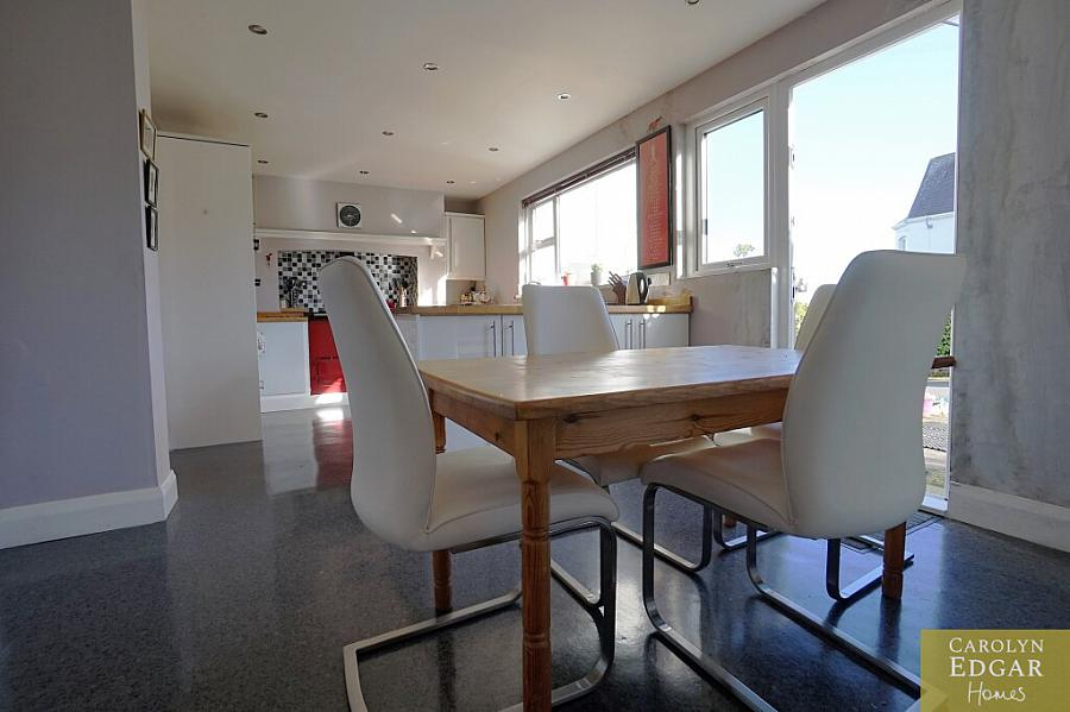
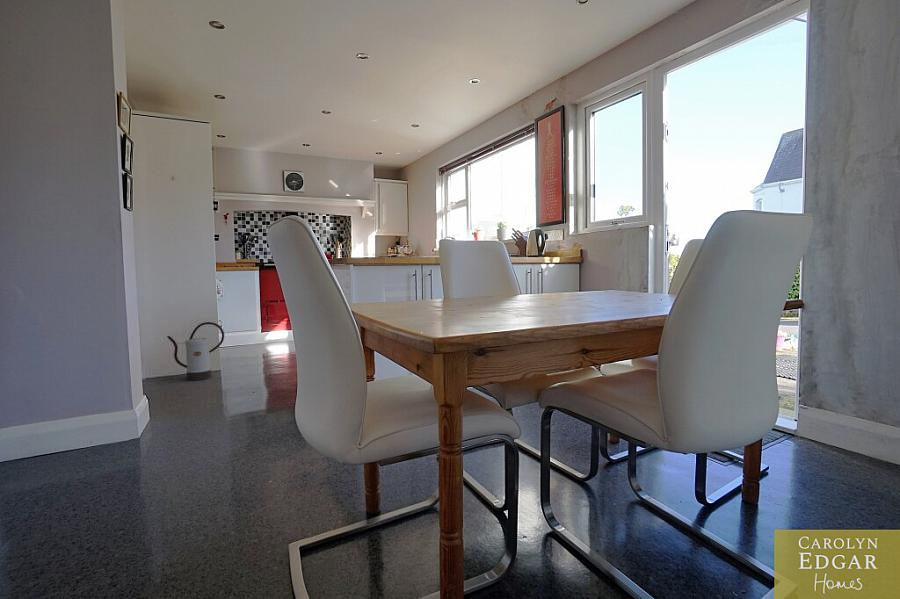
+ watering can (196, 350)
